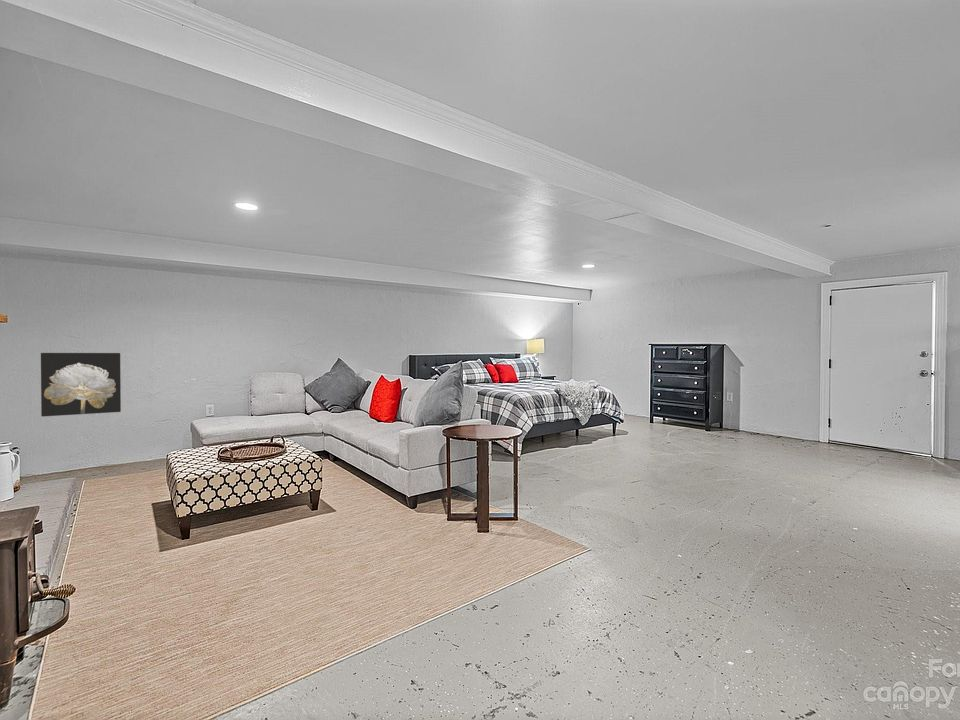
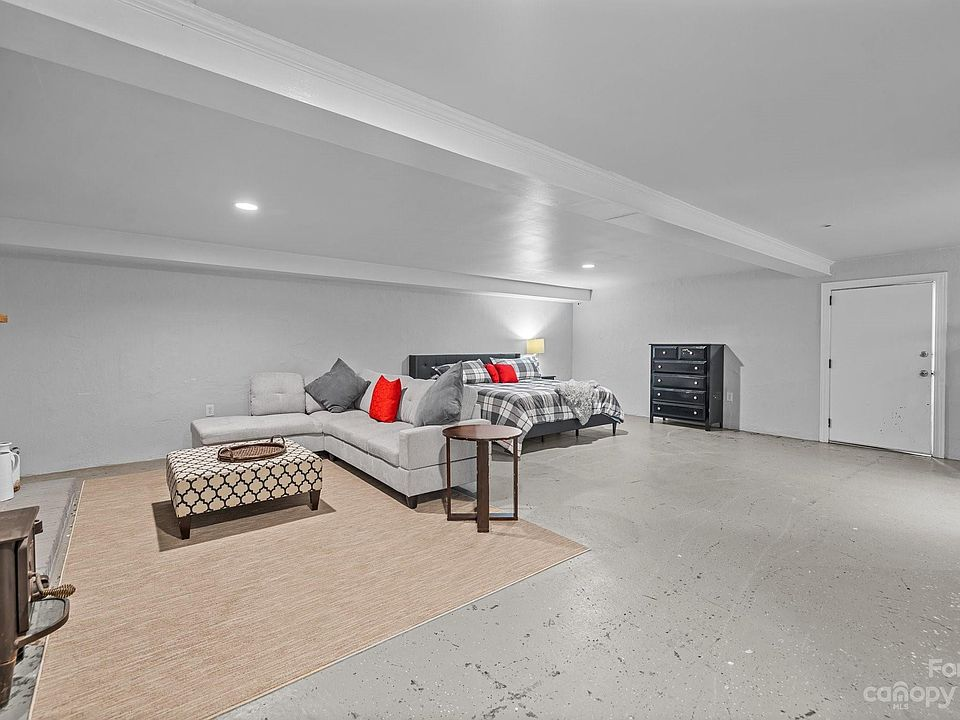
- wall art (82, 383)
